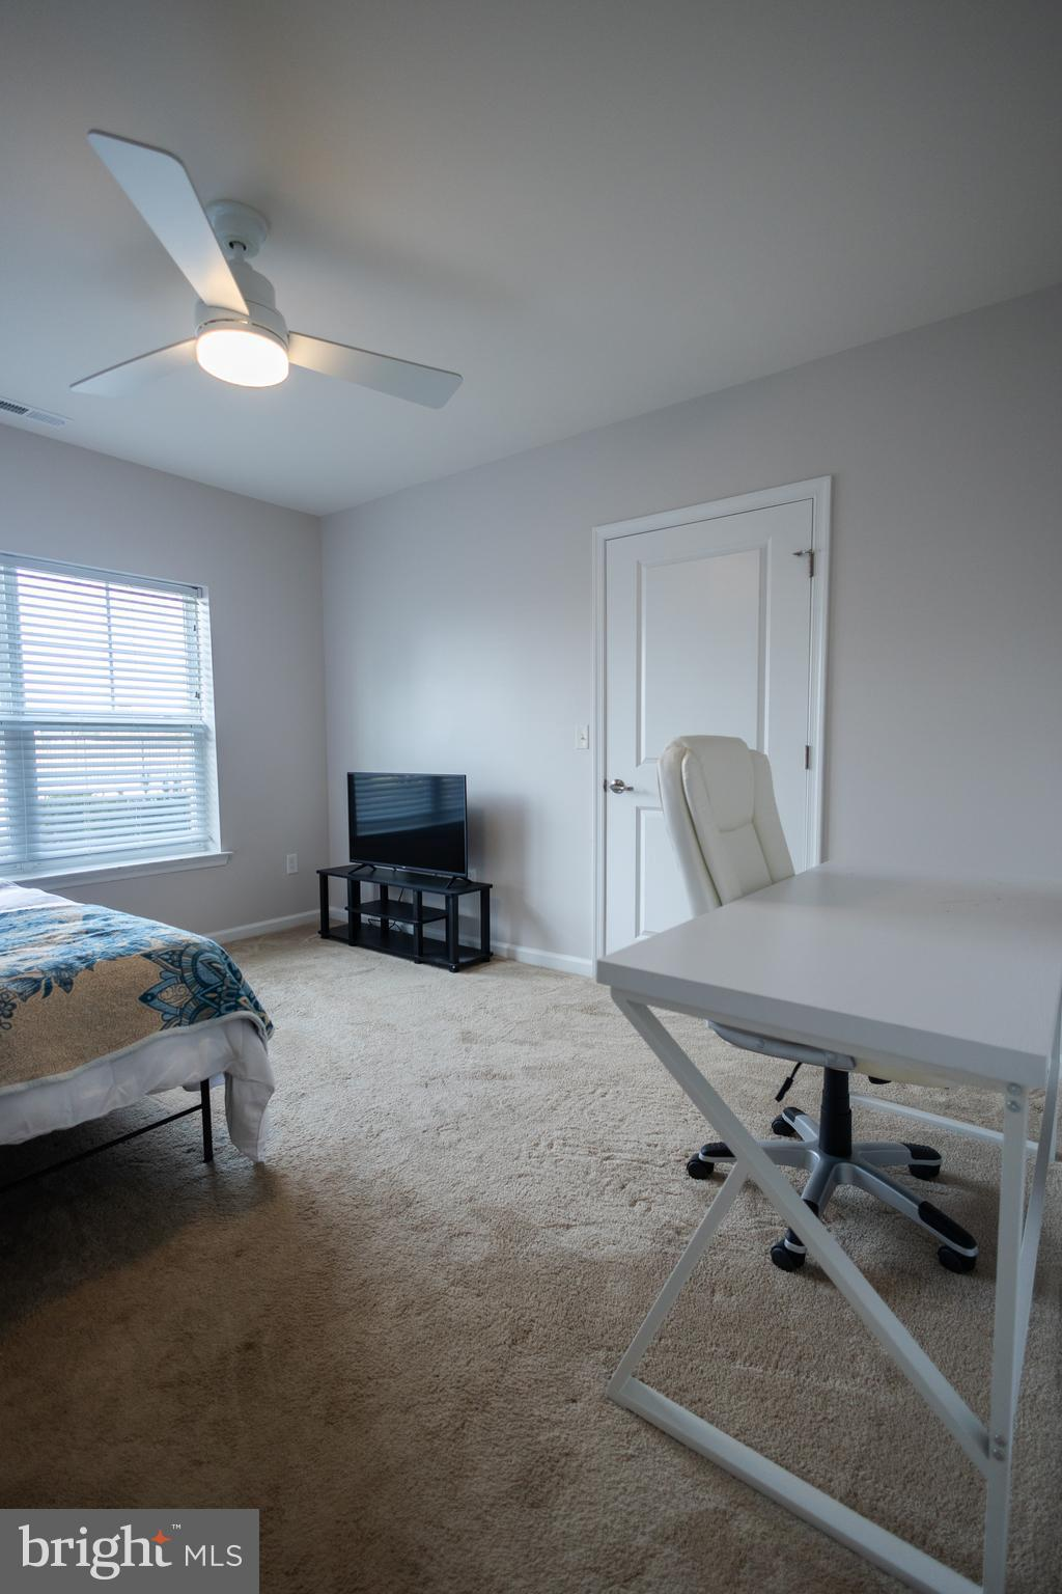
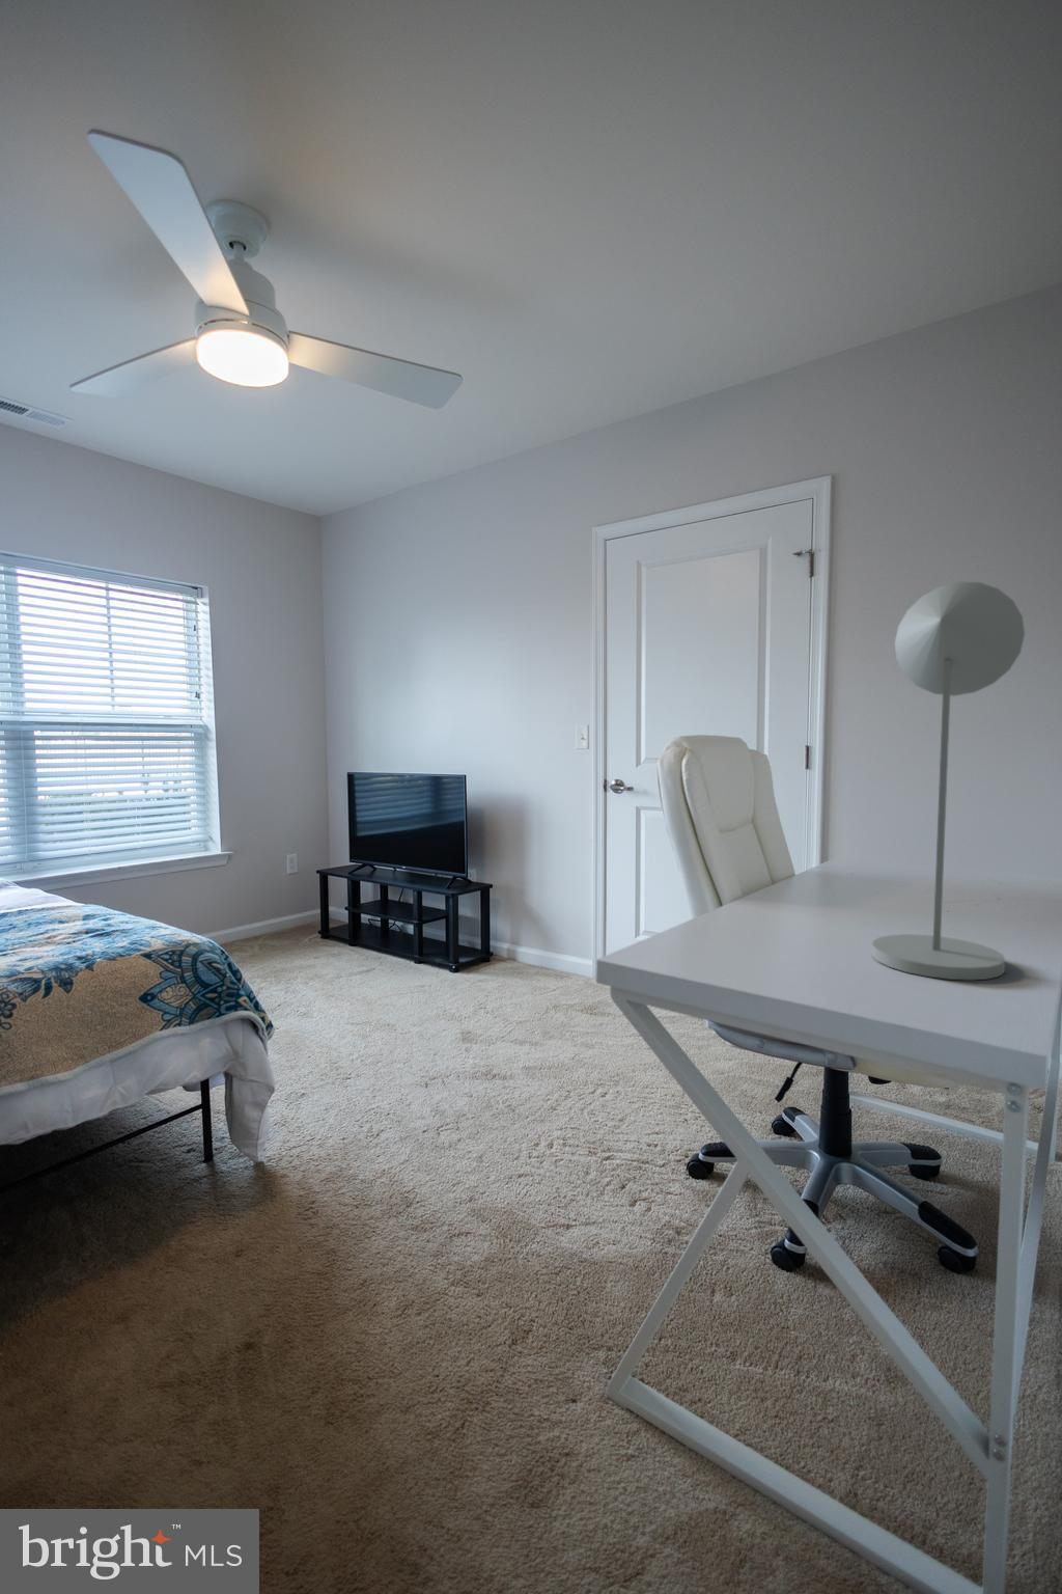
+ desk lamp (943, 770)
